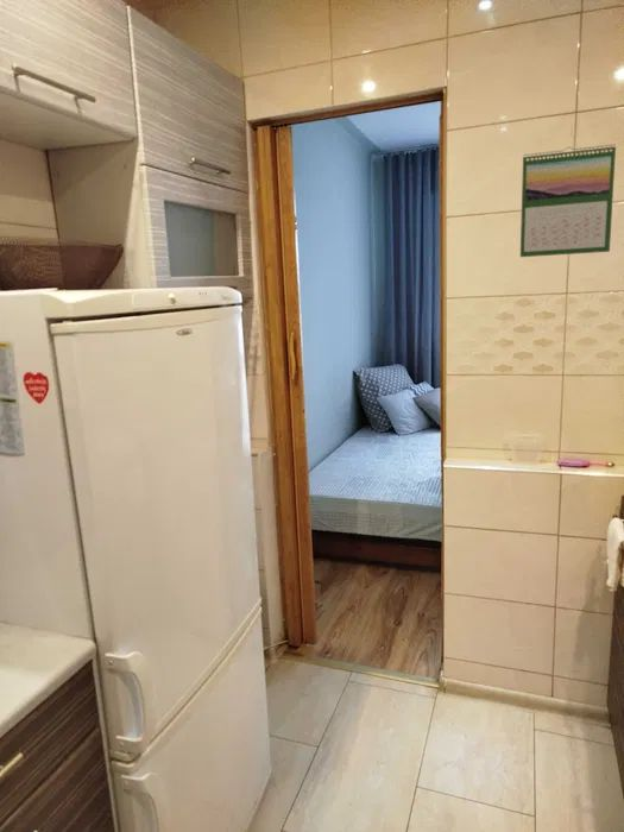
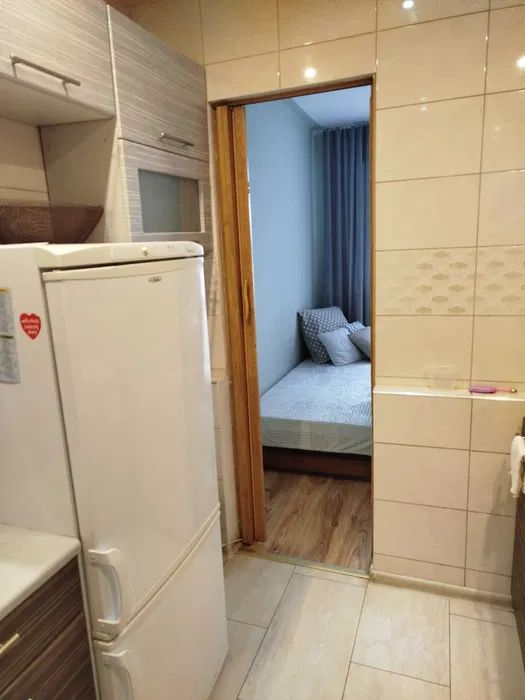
- calendar (566, 201)
